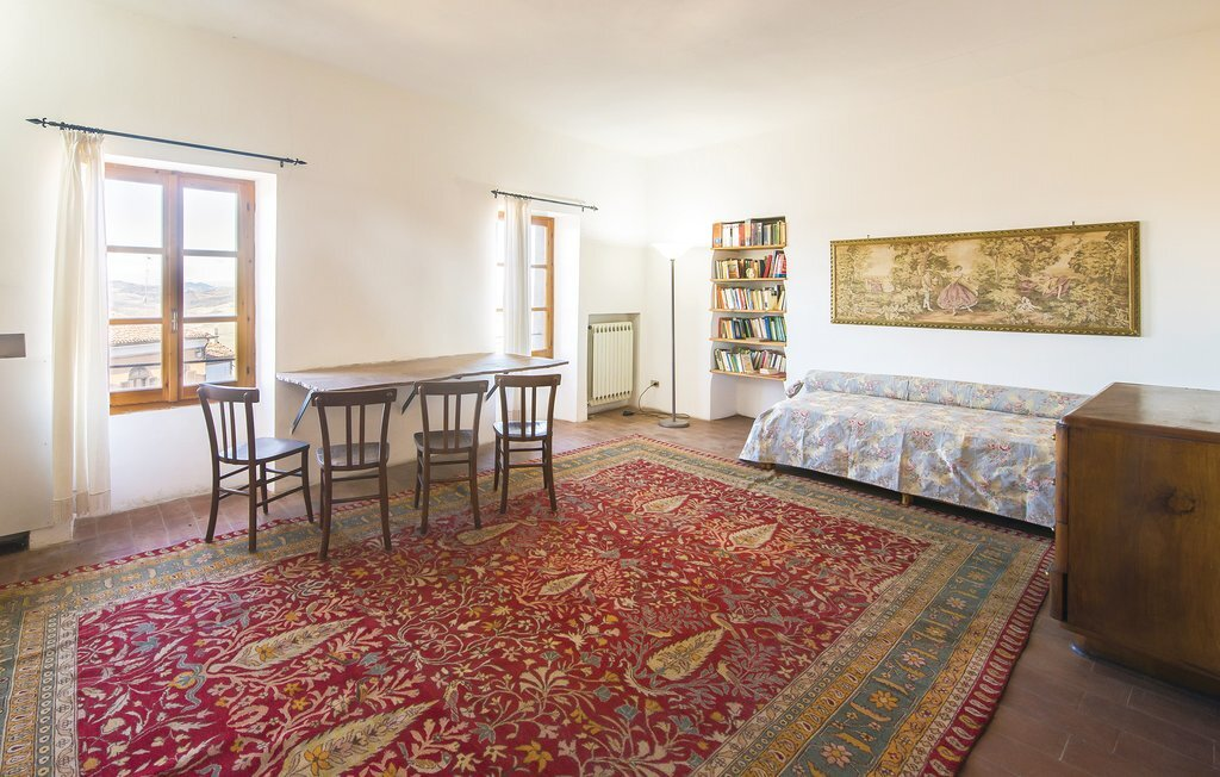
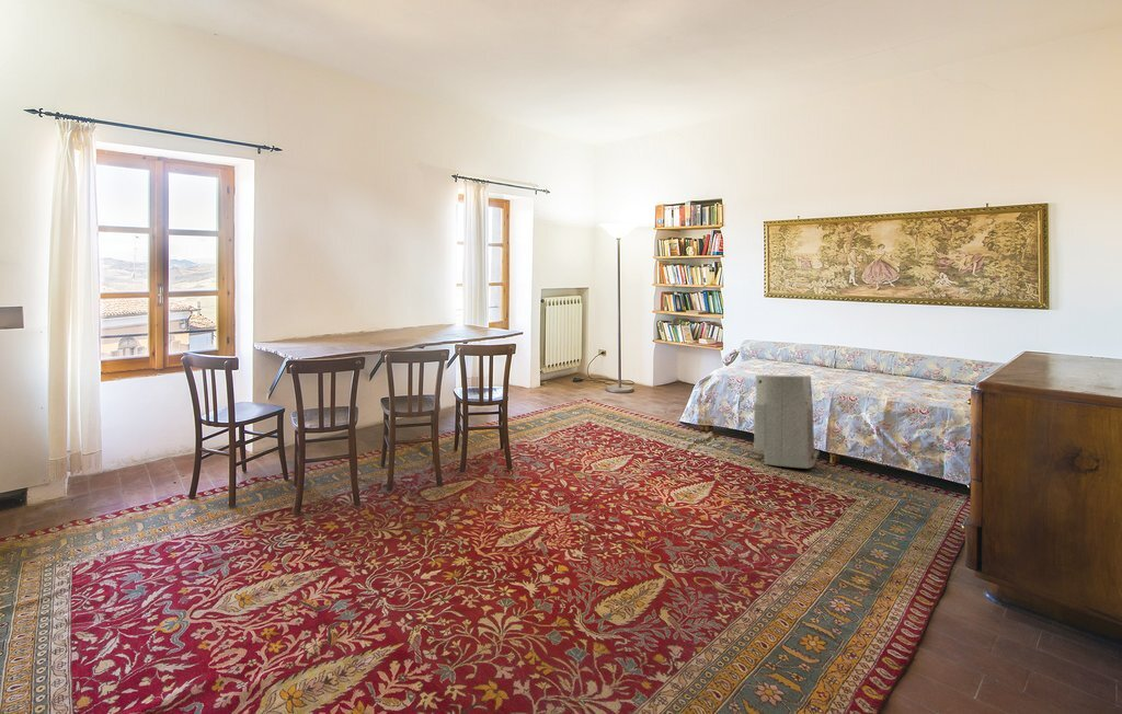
+ air purifier (785, 418)
